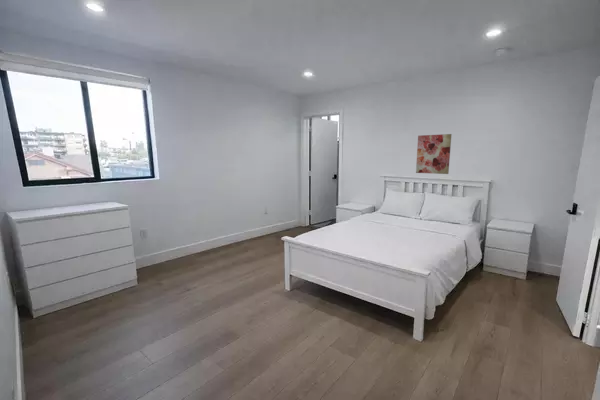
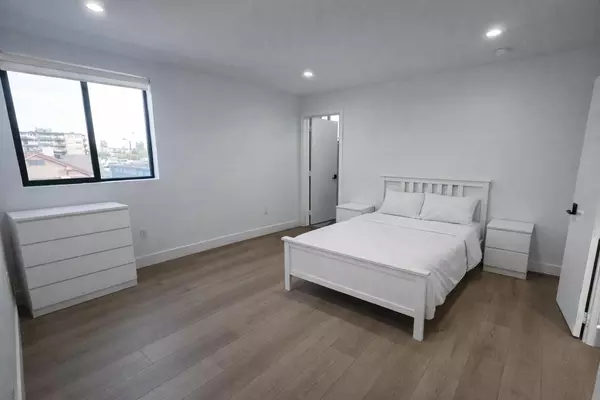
- wall art (432, 154)
